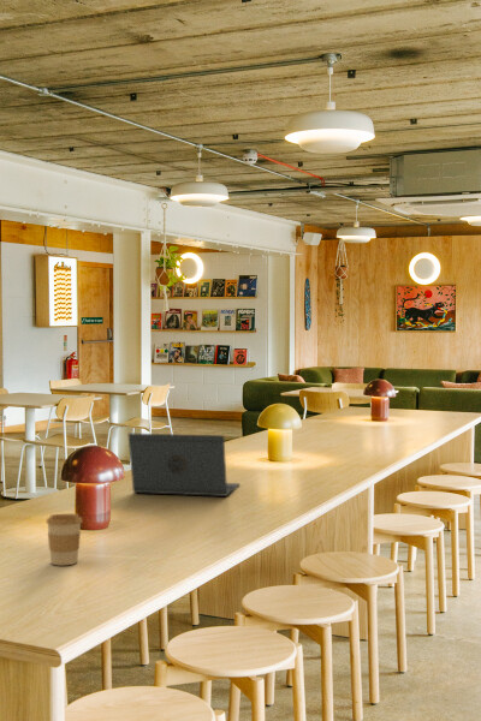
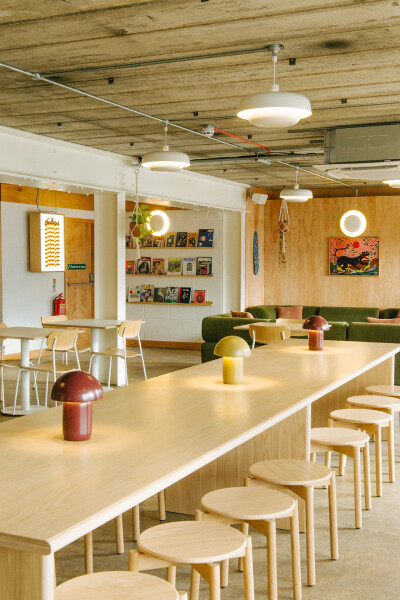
- laptop (185, 460)
- coffee cup (64, 537)
